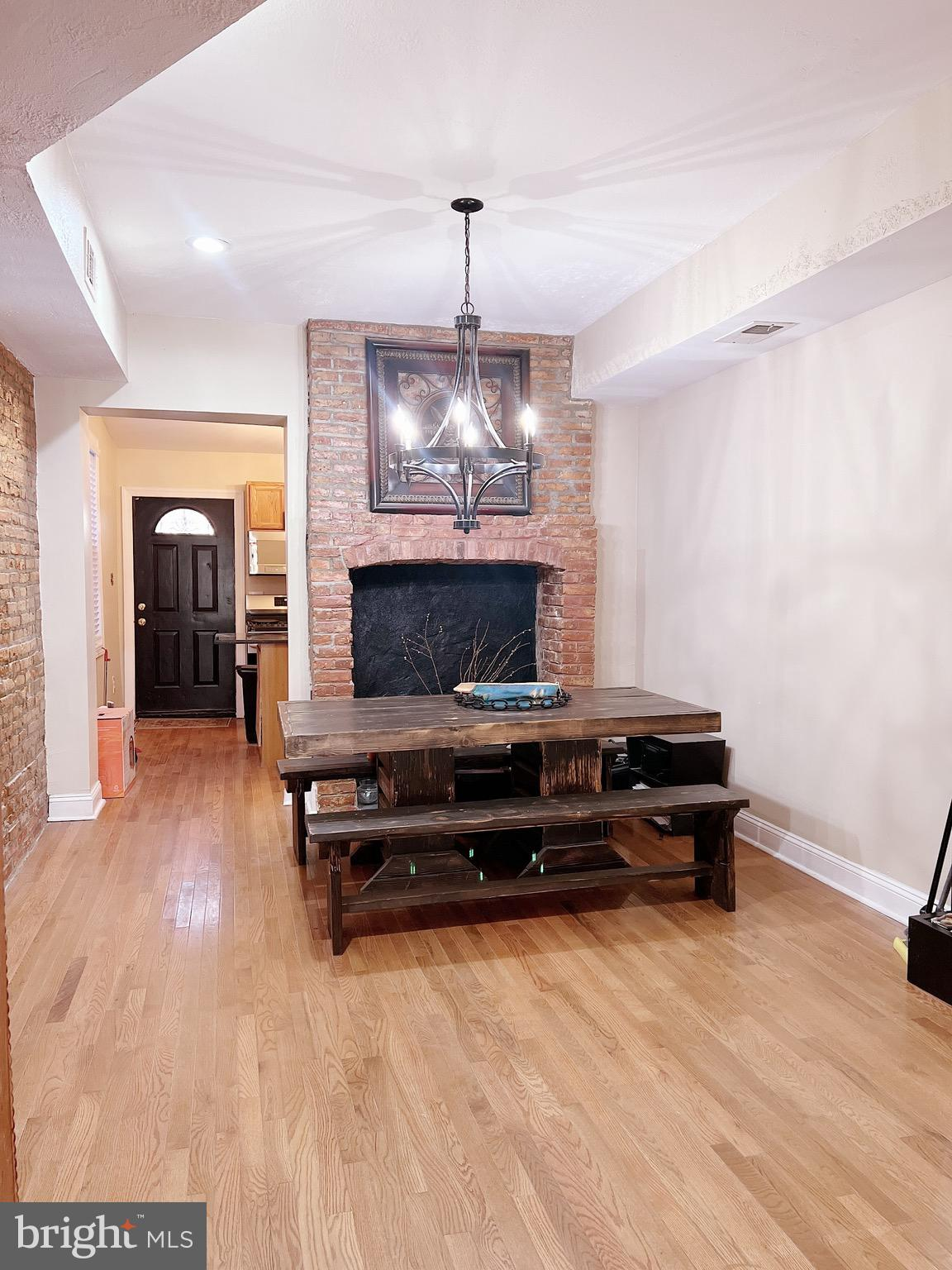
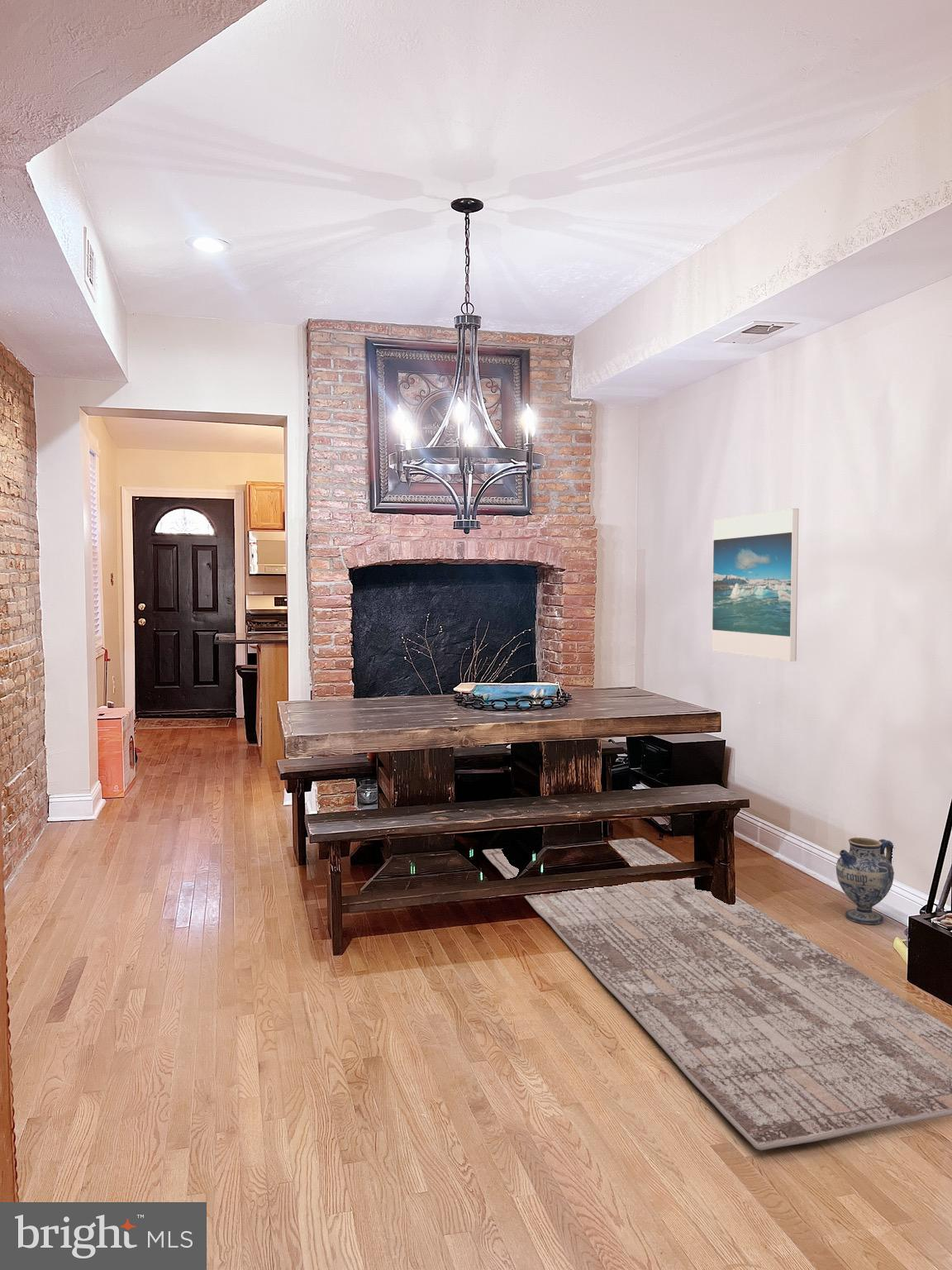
+ ceramic jug (866, 879)
+ rug (678, 933)
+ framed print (751, 585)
